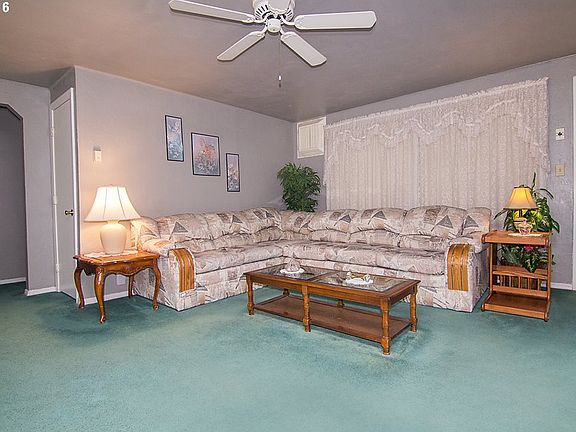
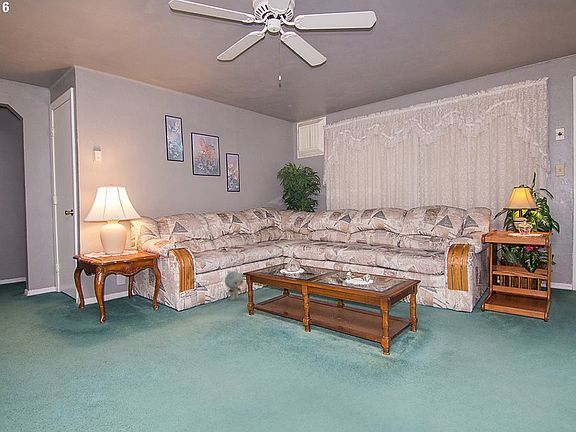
+ plush toy (234, 285)
